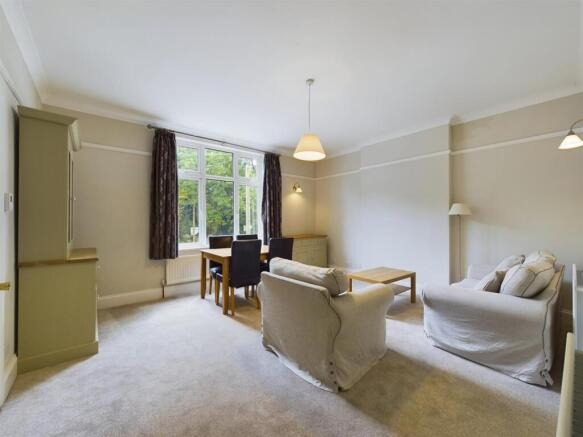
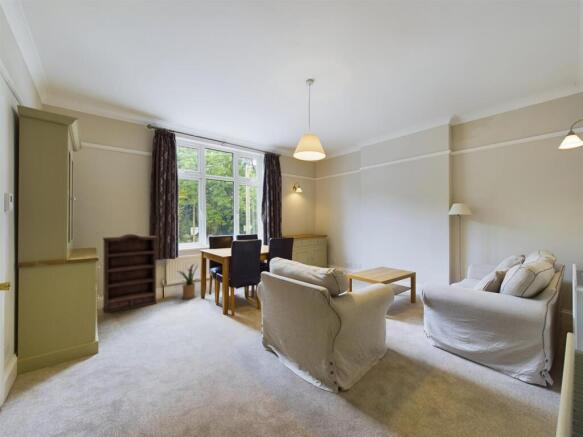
+ bookshelf (130, 270)
+ house plant (187, 280)
